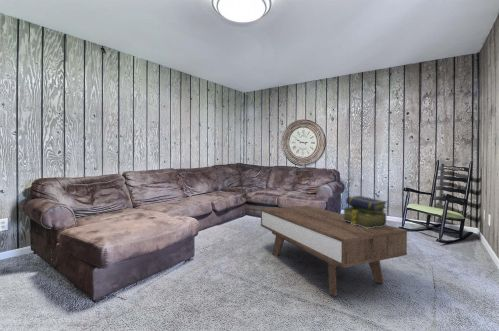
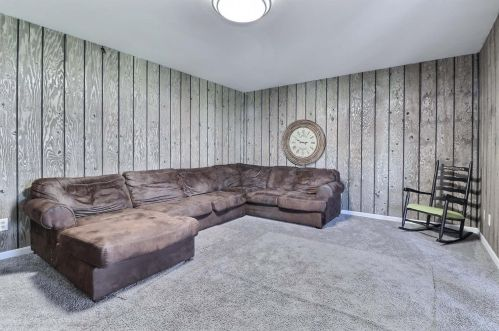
- stack of books (365, 210)
- coffee table (321, 242)
